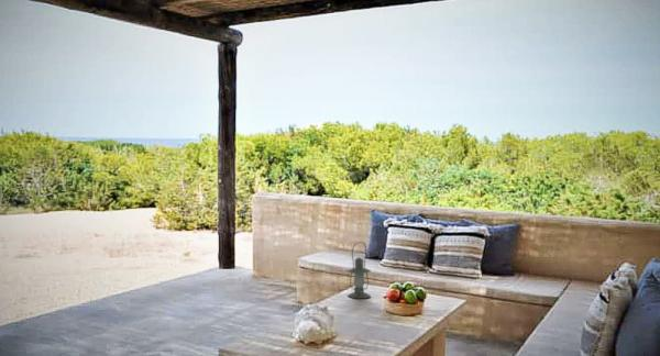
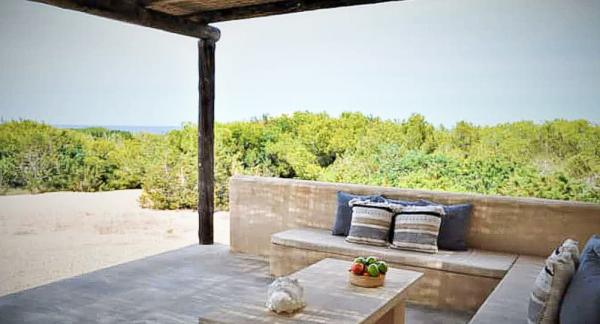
- lantern (359, 268)
